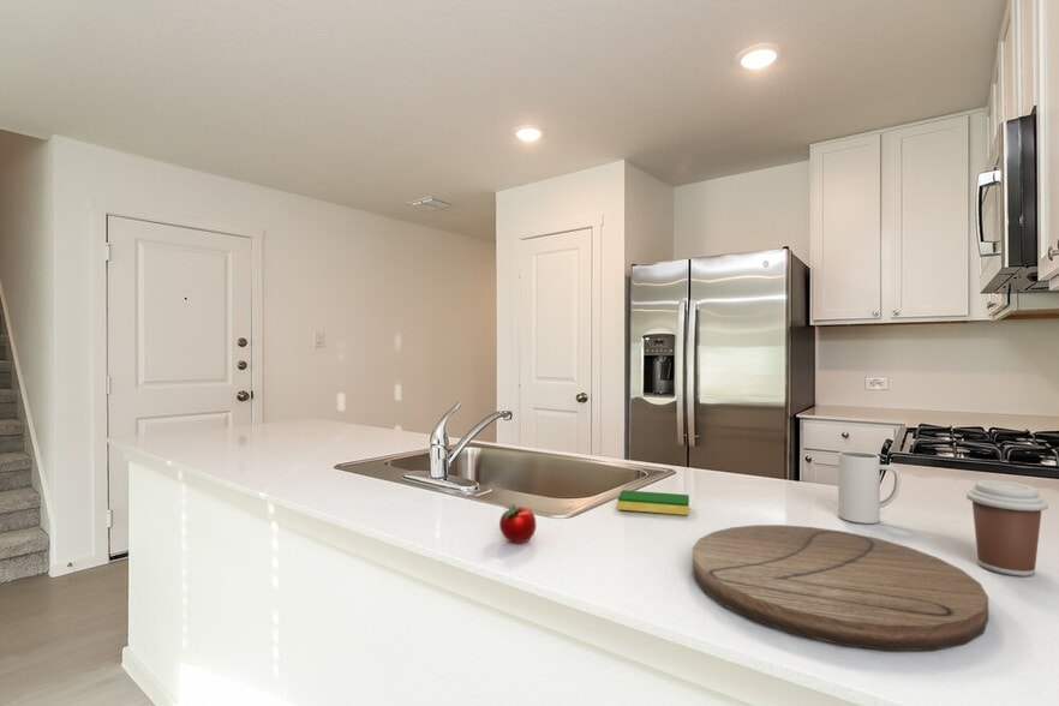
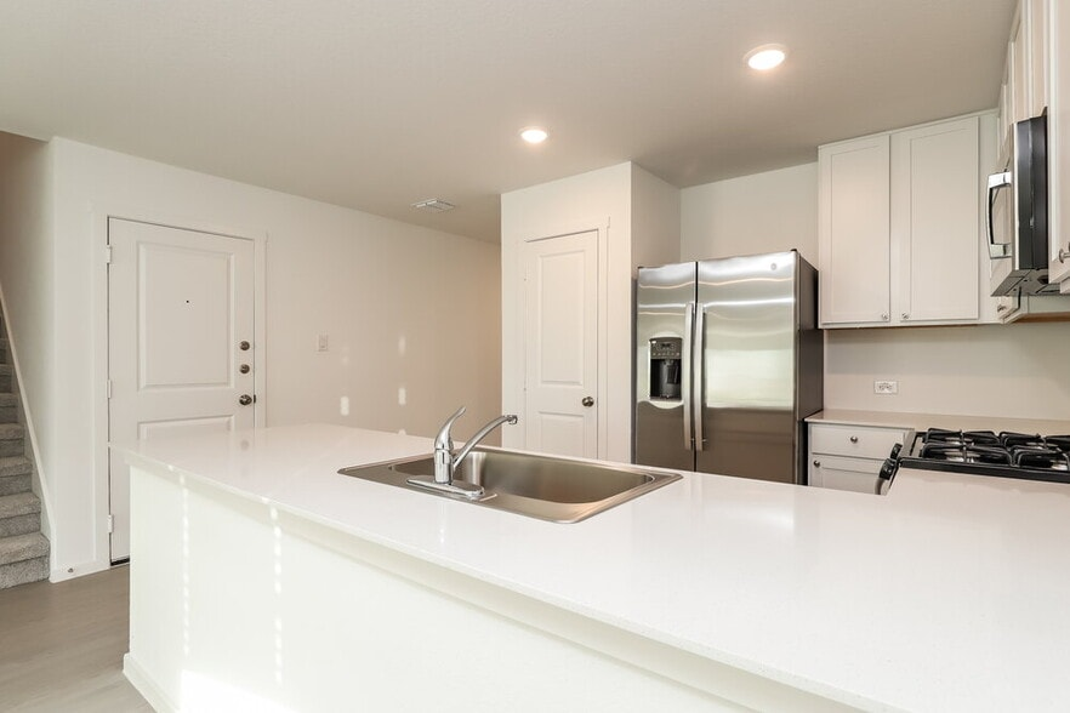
- mug (868, 486)
- cutting board (824, 573)
- apple (515, 523)
- dish sponge (653, 502)
- coffee cup (1005, 526)
